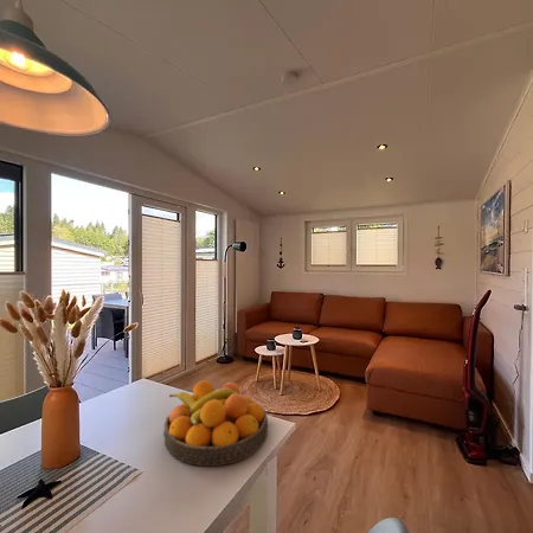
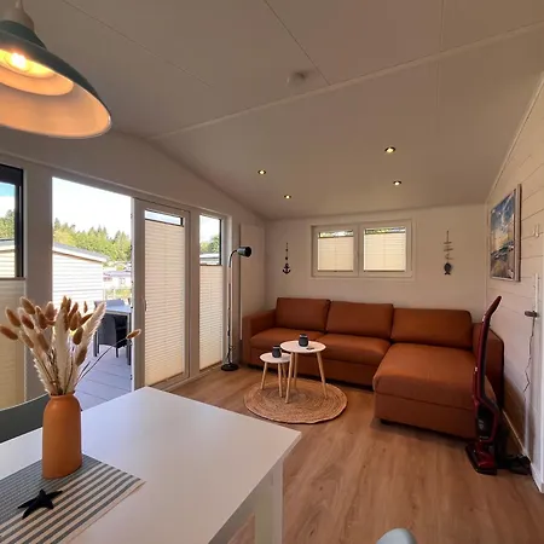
- fruit bowl (217, 410)
